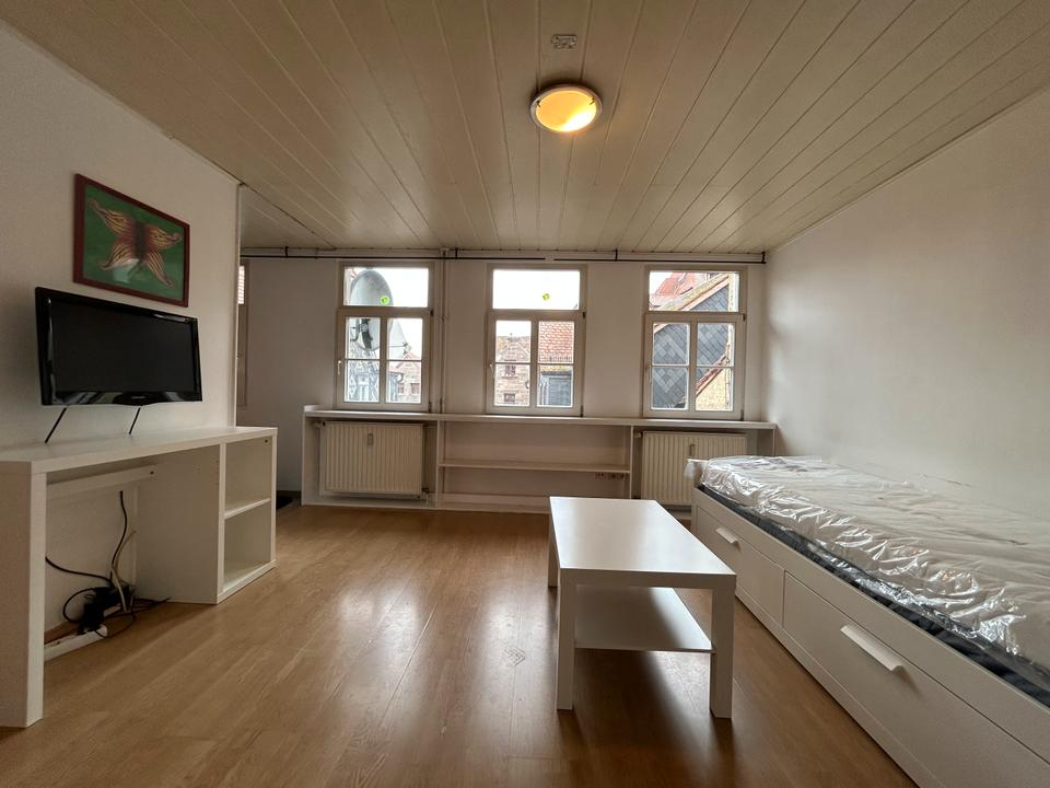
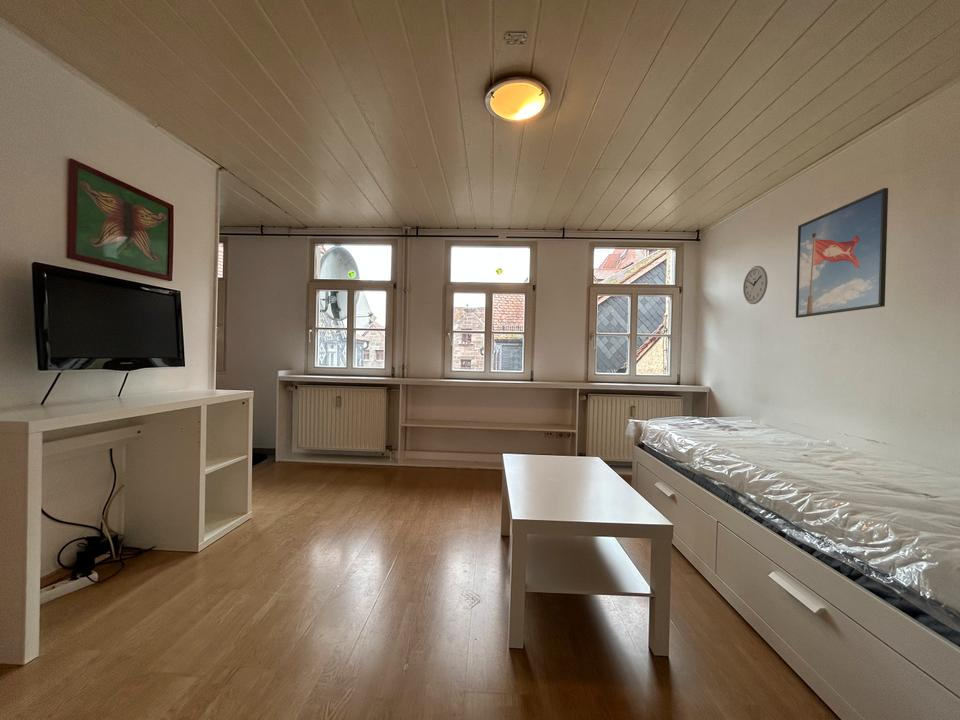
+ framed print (835, 261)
+ wall clock (754, 285)
